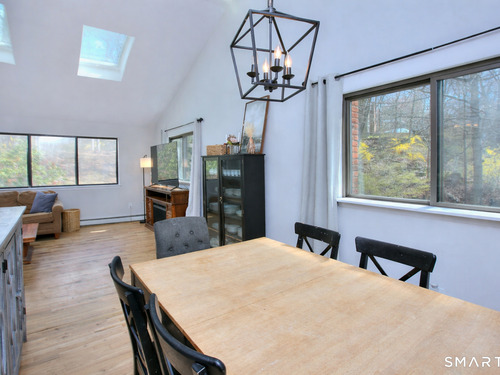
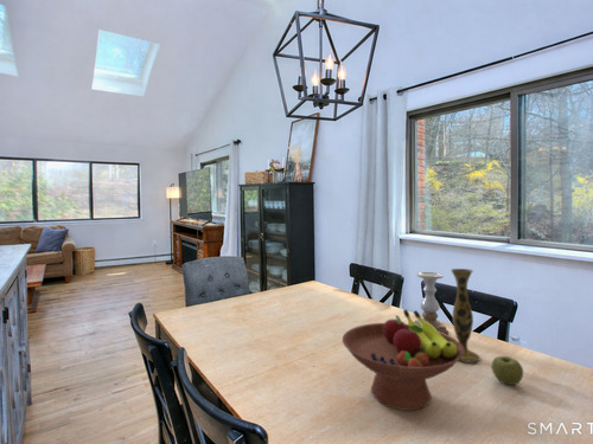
+ vase (463, 313)
+ apple (506, 369)
+ fruit bowl (400, 358)
+ candle holder (429, 302)
